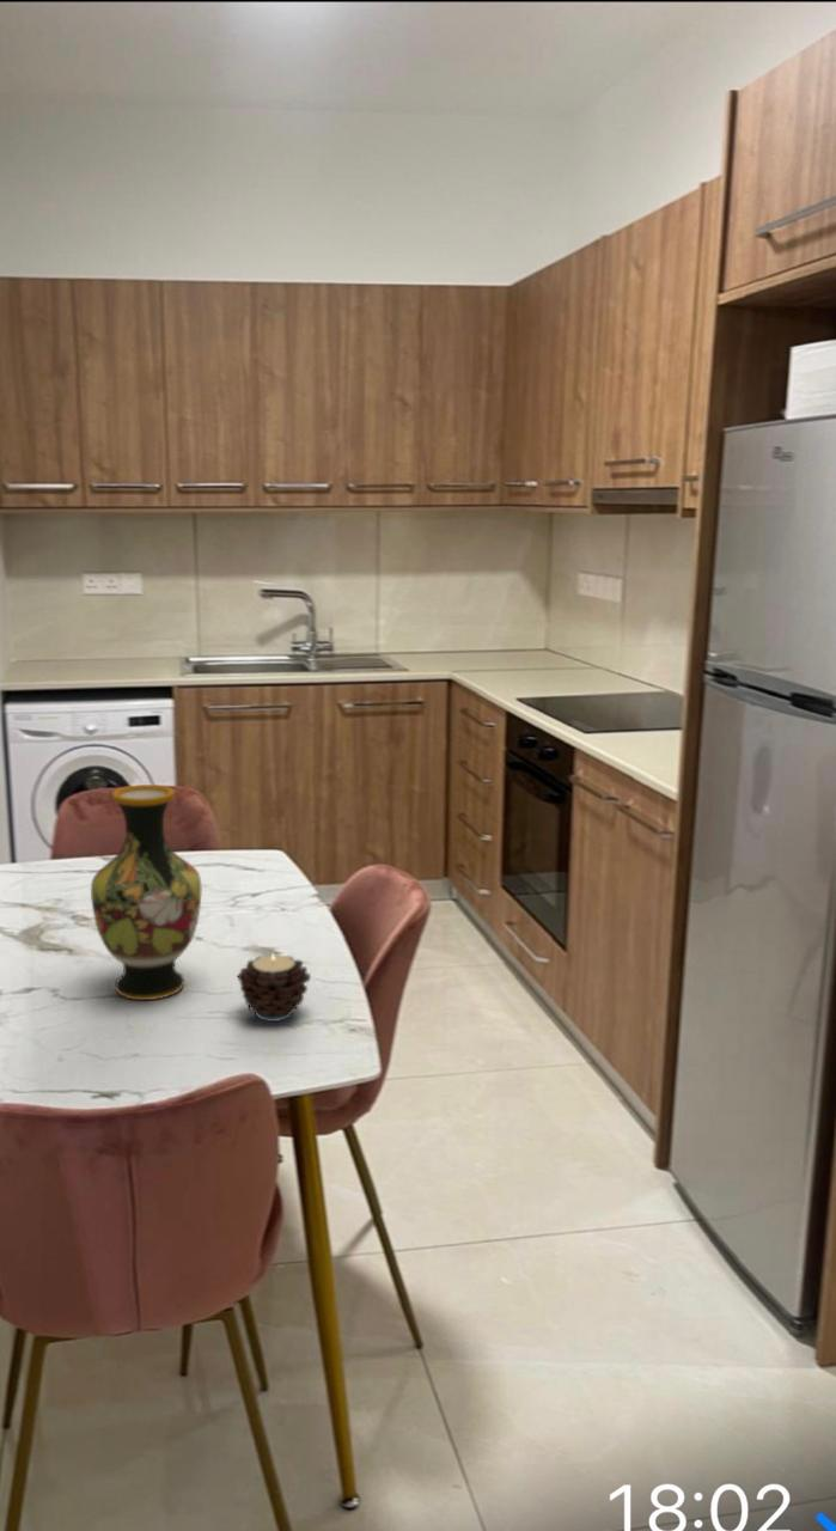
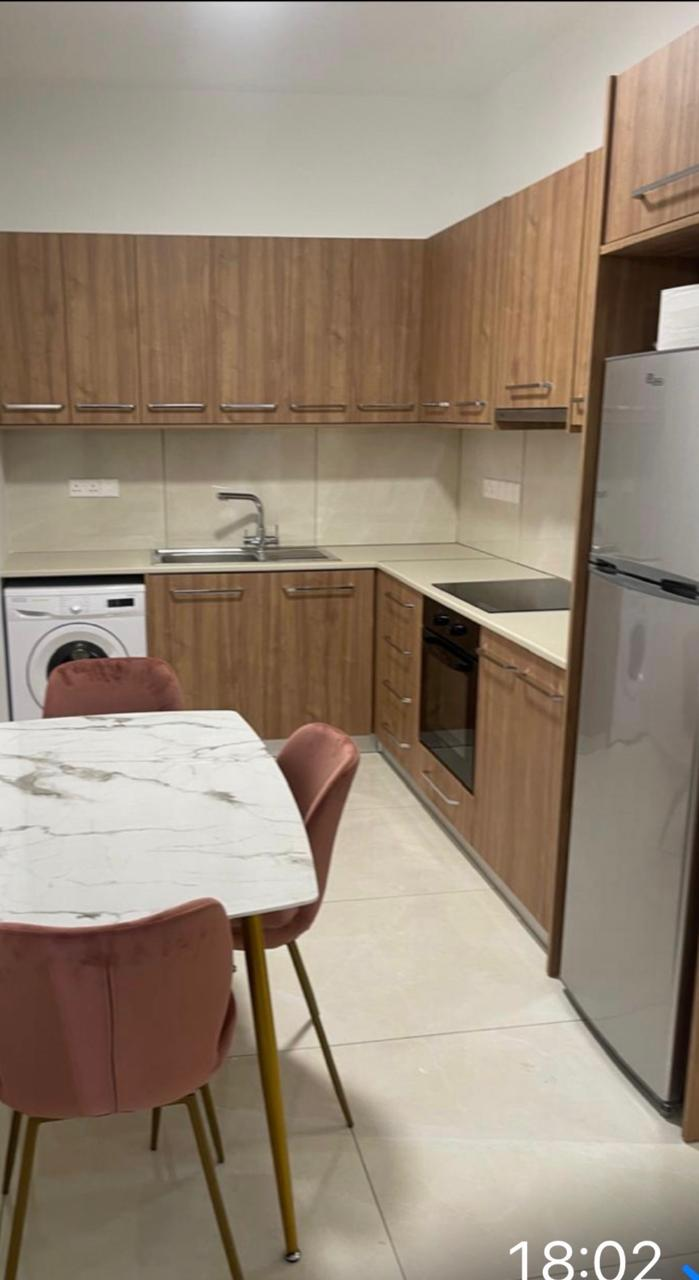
- candle (274, 982)
- vase (146, 891)
